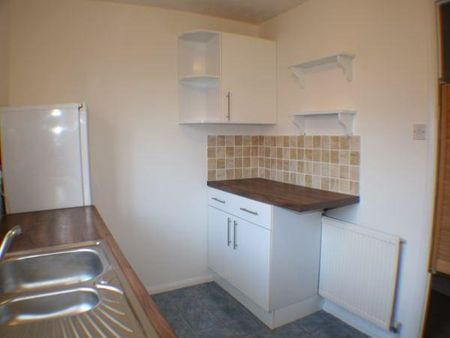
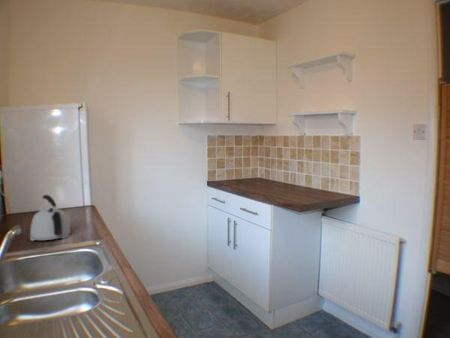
+ kettle (49, 215)
